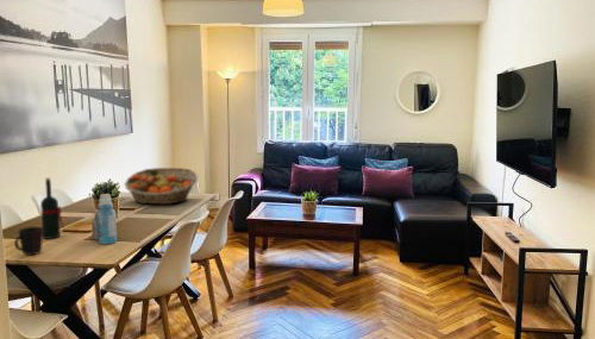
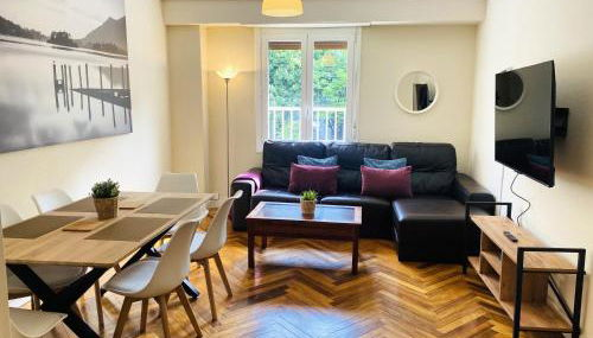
- fruit basket (162, 184)
- wine bottle (51, 207)
- mug (29, 241)
- bottle (102, 216)
